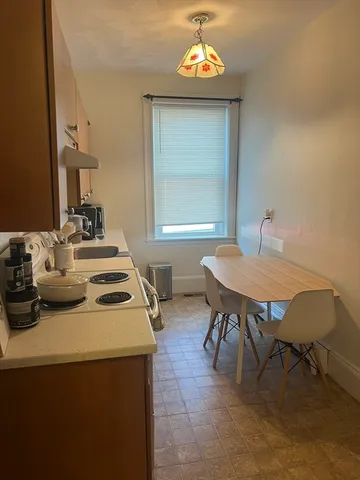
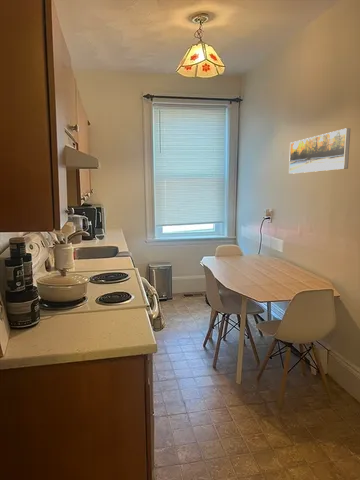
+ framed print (315, 154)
